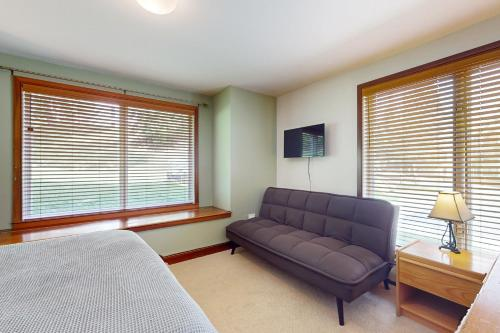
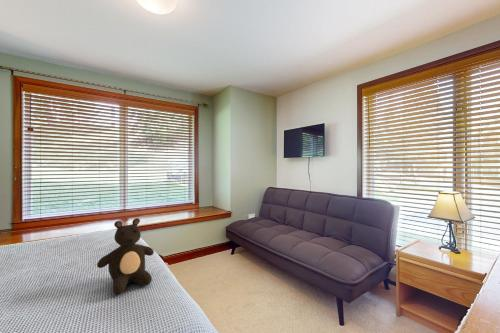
+ teddy bear (129, 252)
